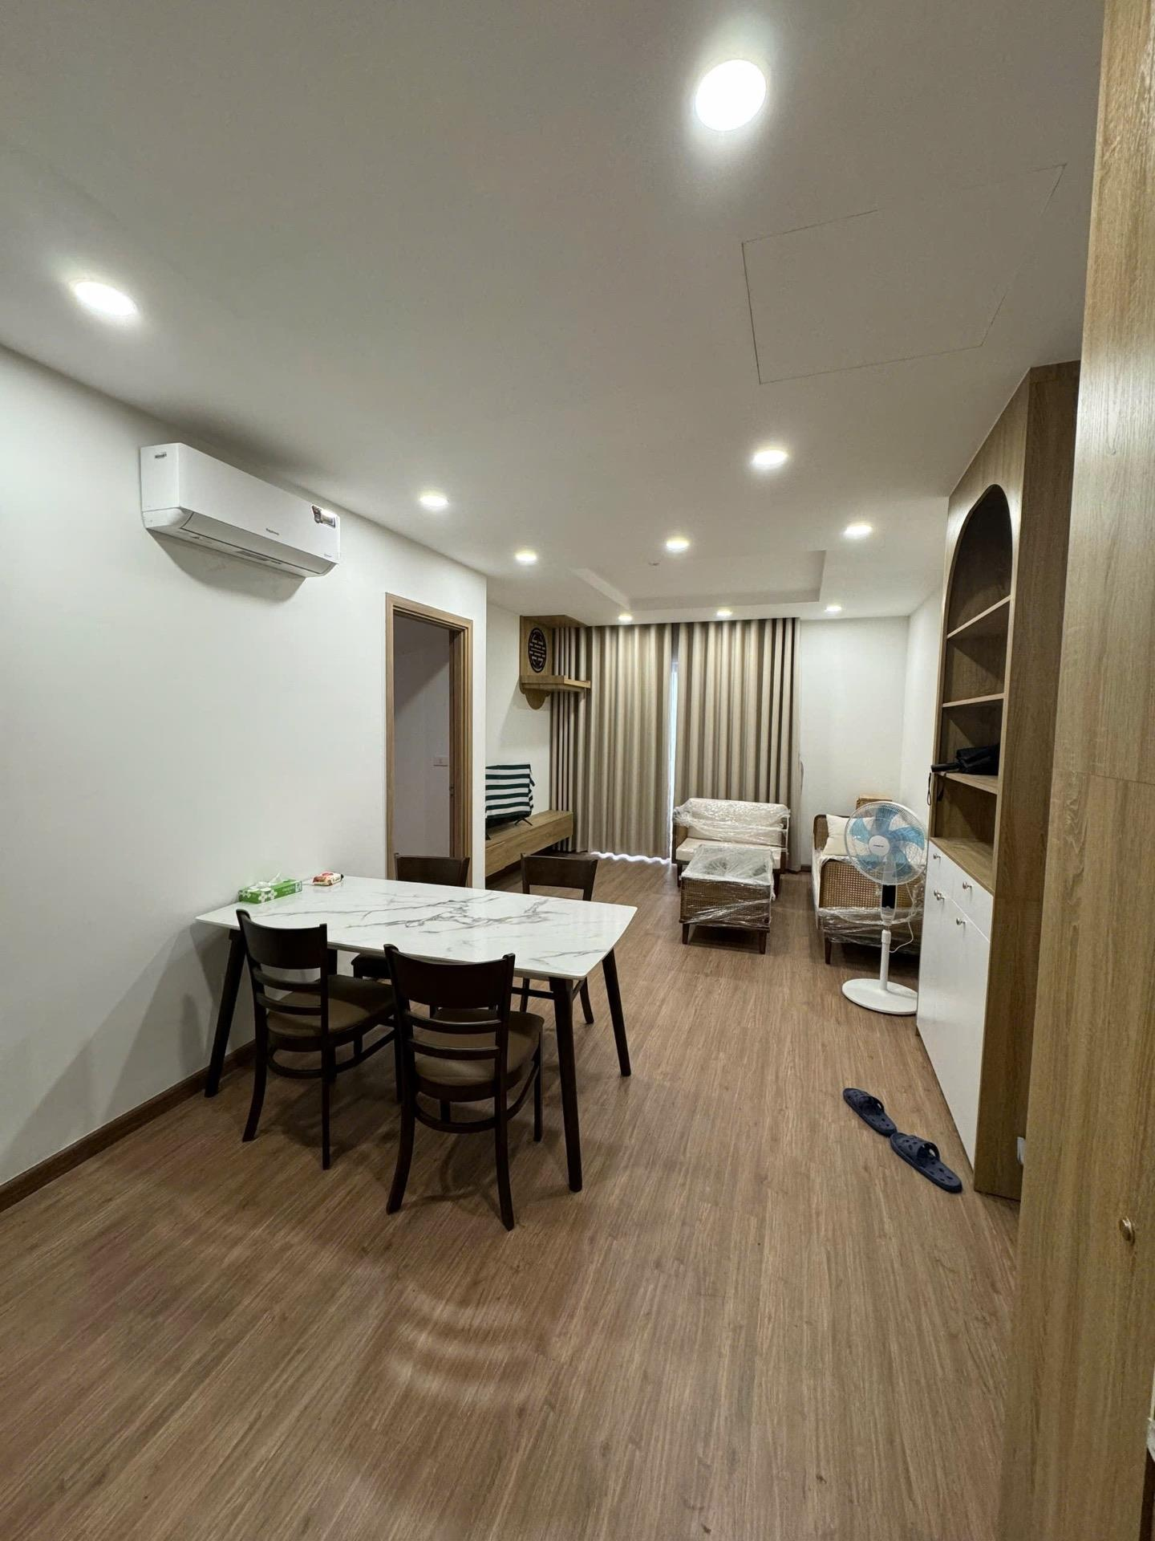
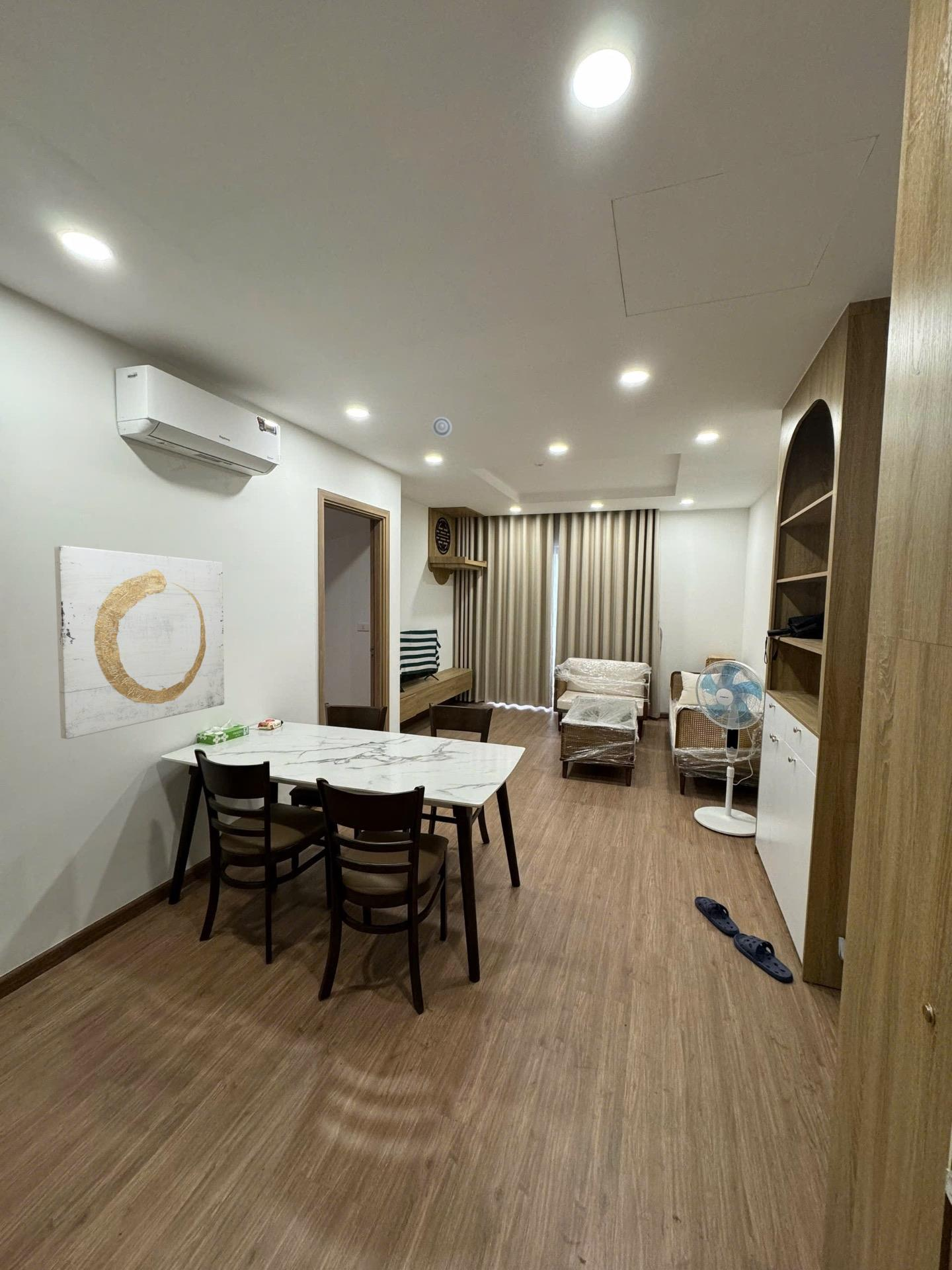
+ smoke detector (442, 426)
+ wall art (153, 638)
